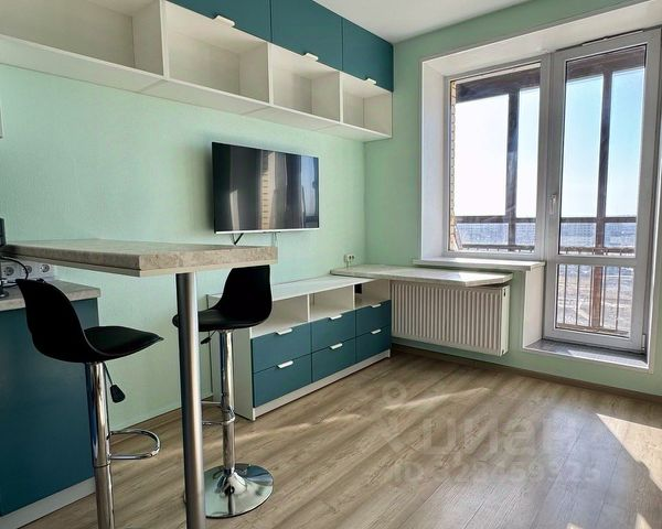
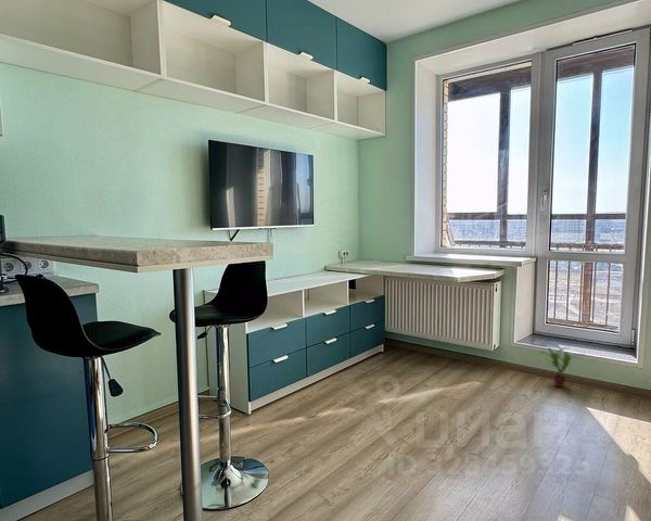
+ potted plant (560, 368)
